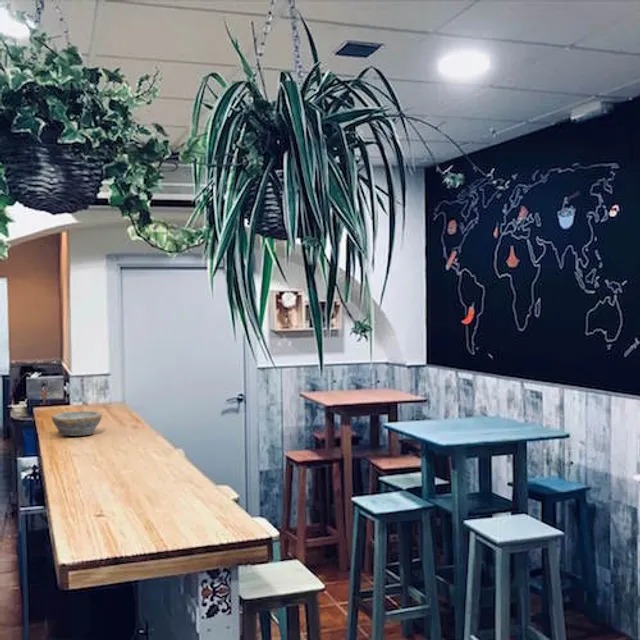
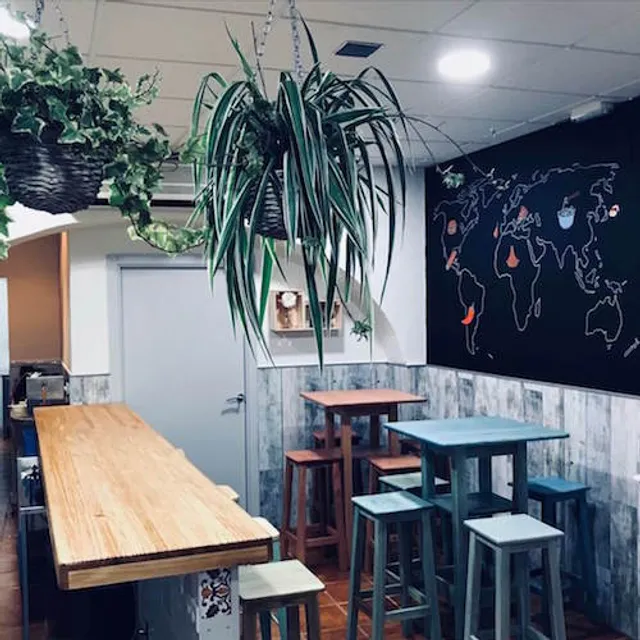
- bowl (77, 424)
